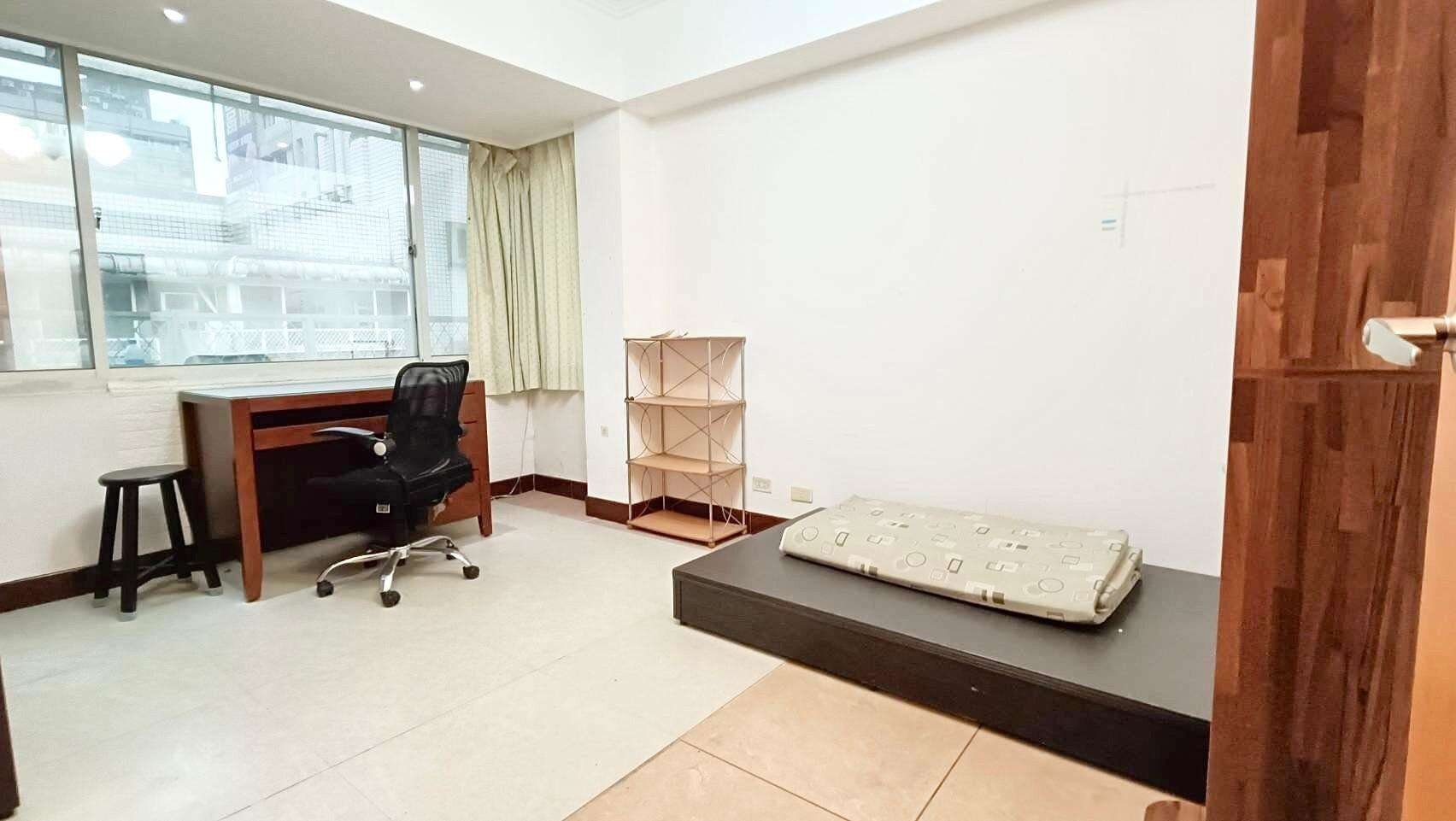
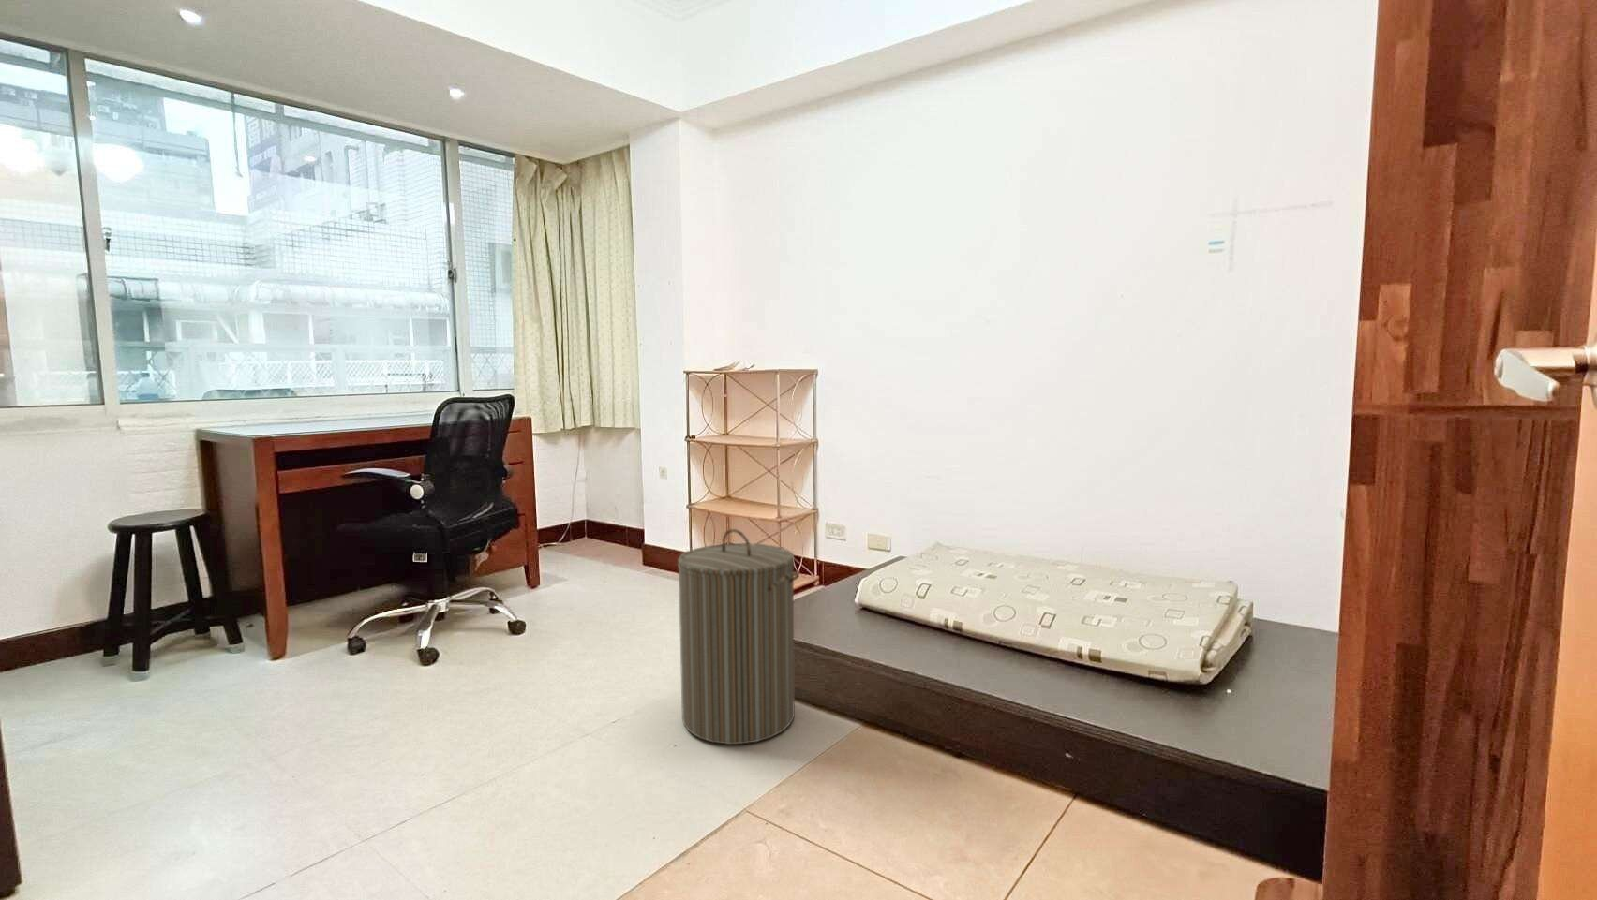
+ laundry hamper (737, 624)
